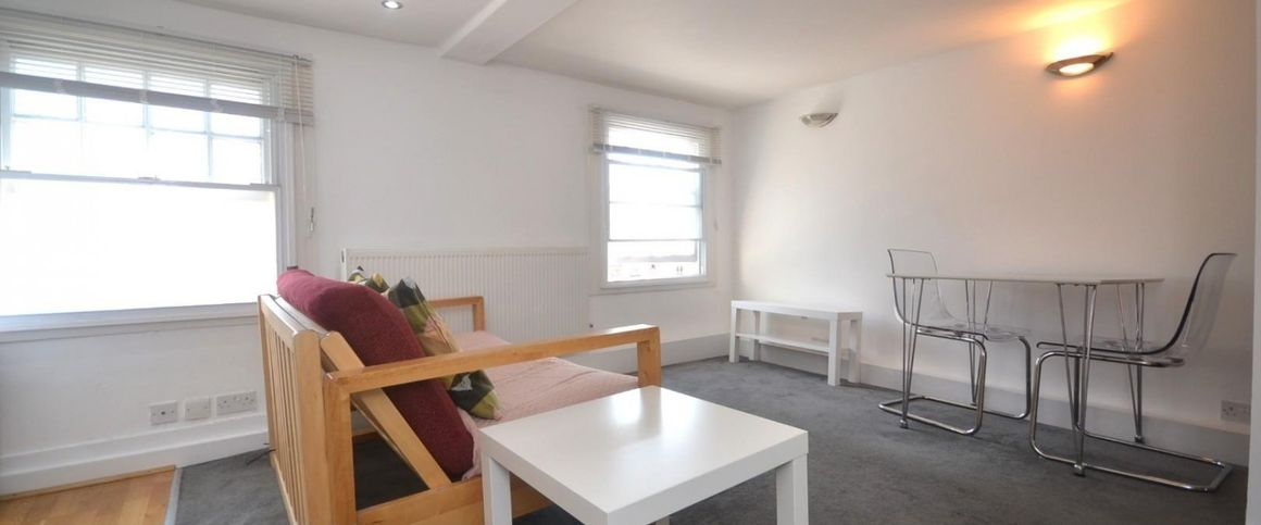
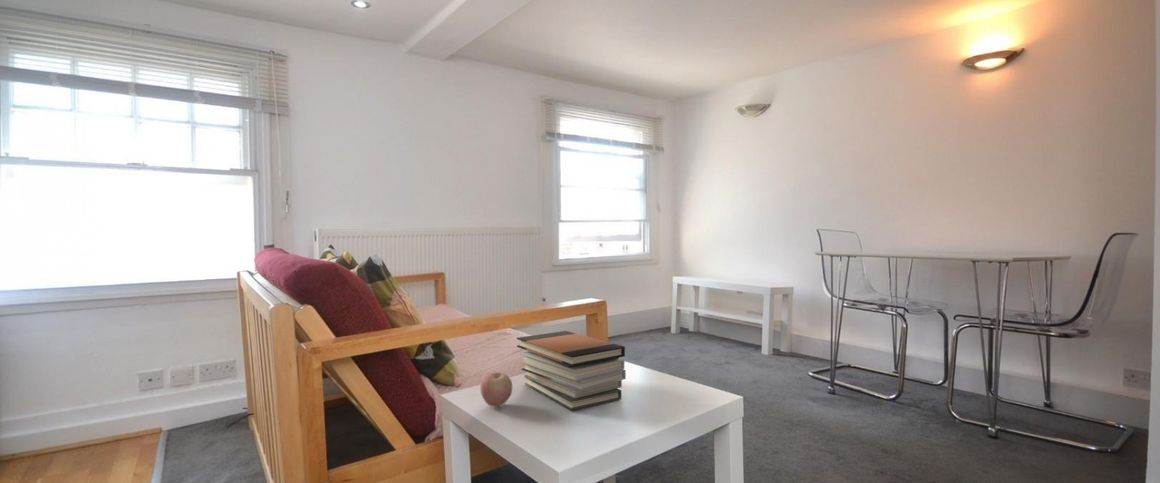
+ book stack (570, 367)
+ apple (496, 389)
